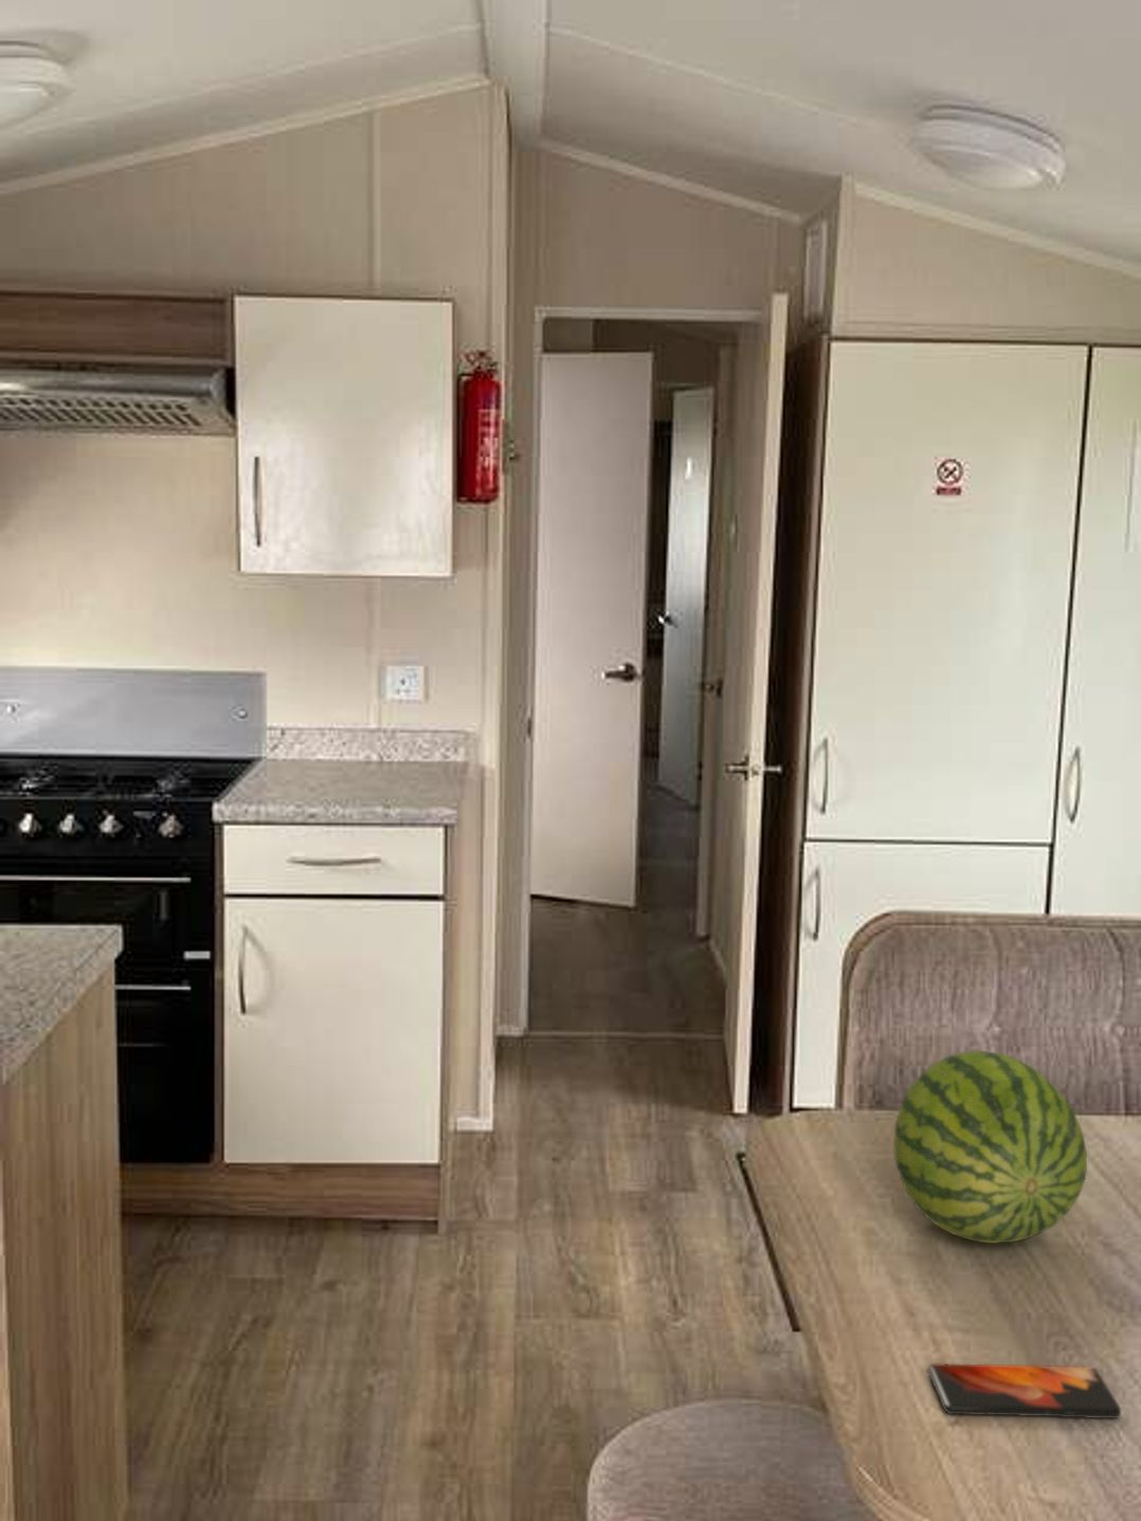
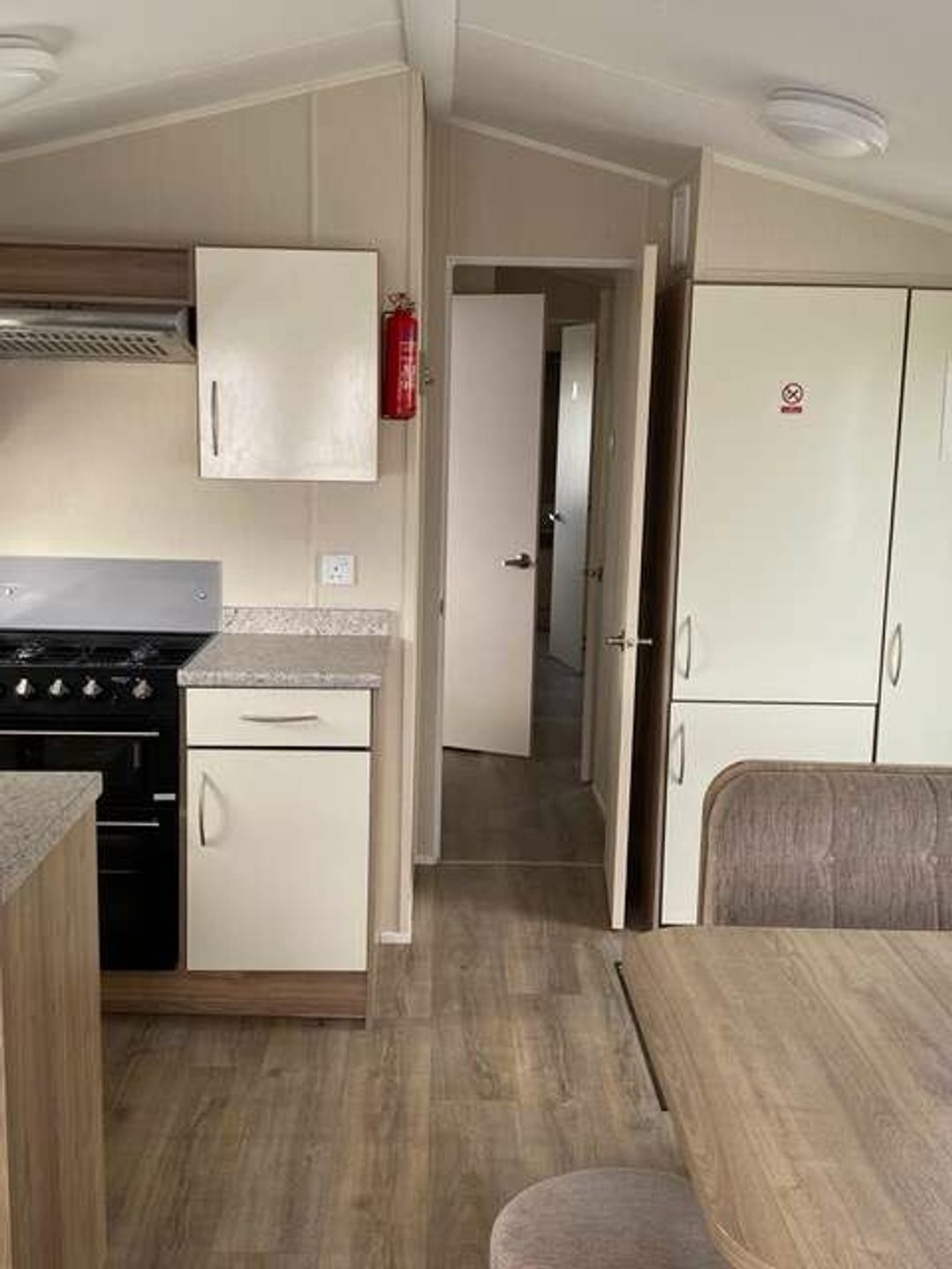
- fruit (989, 1145)
- smartphone (1021, 1389)
